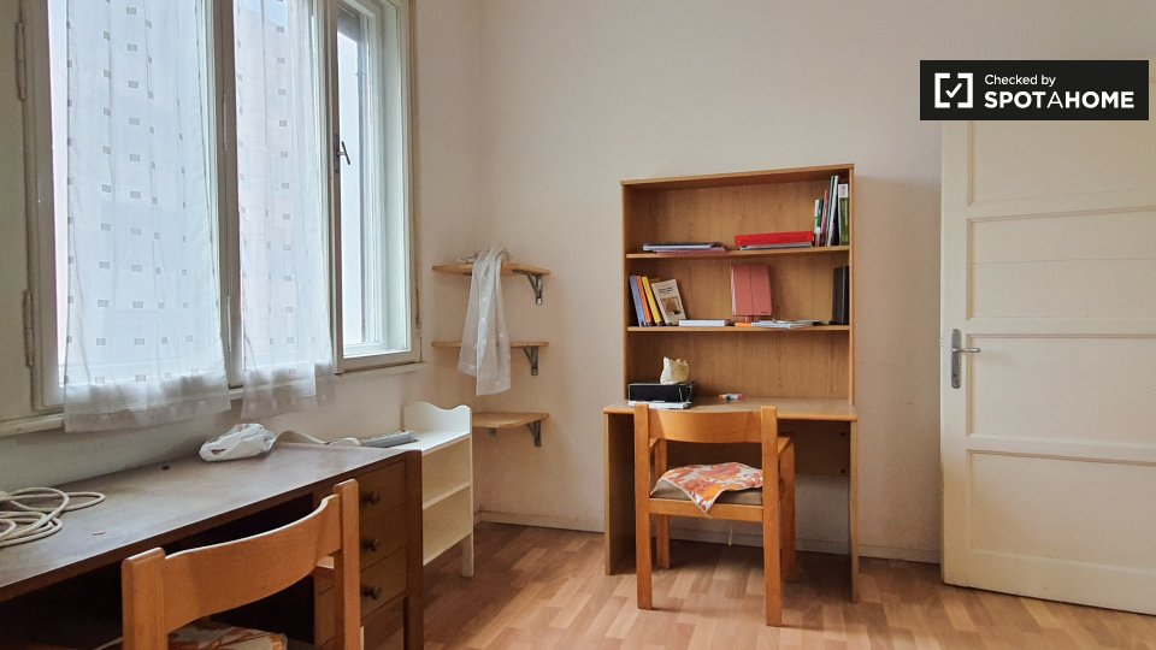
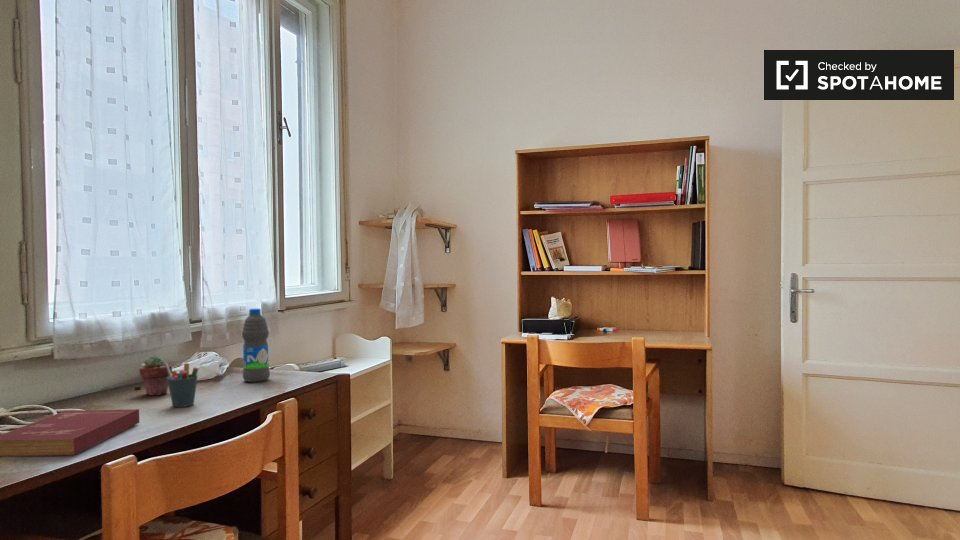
+ potted succulent (156, 374)
+ water bottle (255, 344)
+ book (69, 430)
+ pen holder (182, 383)
